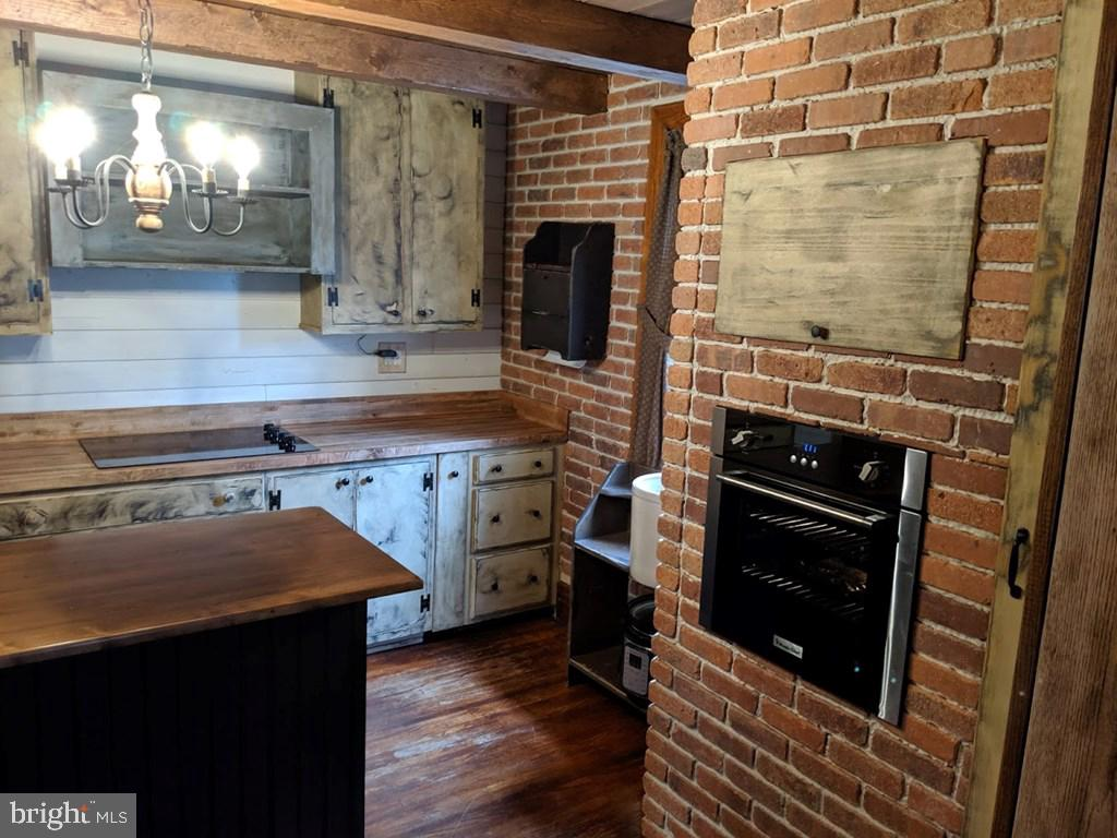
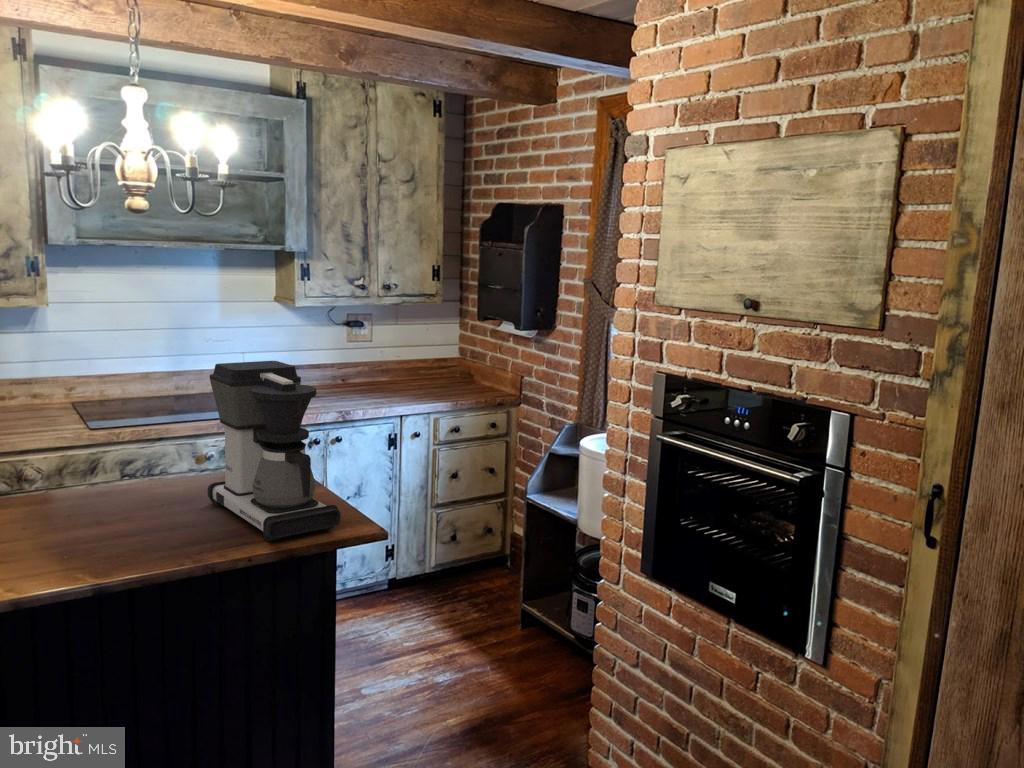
+ coffee maker (272, 444)
